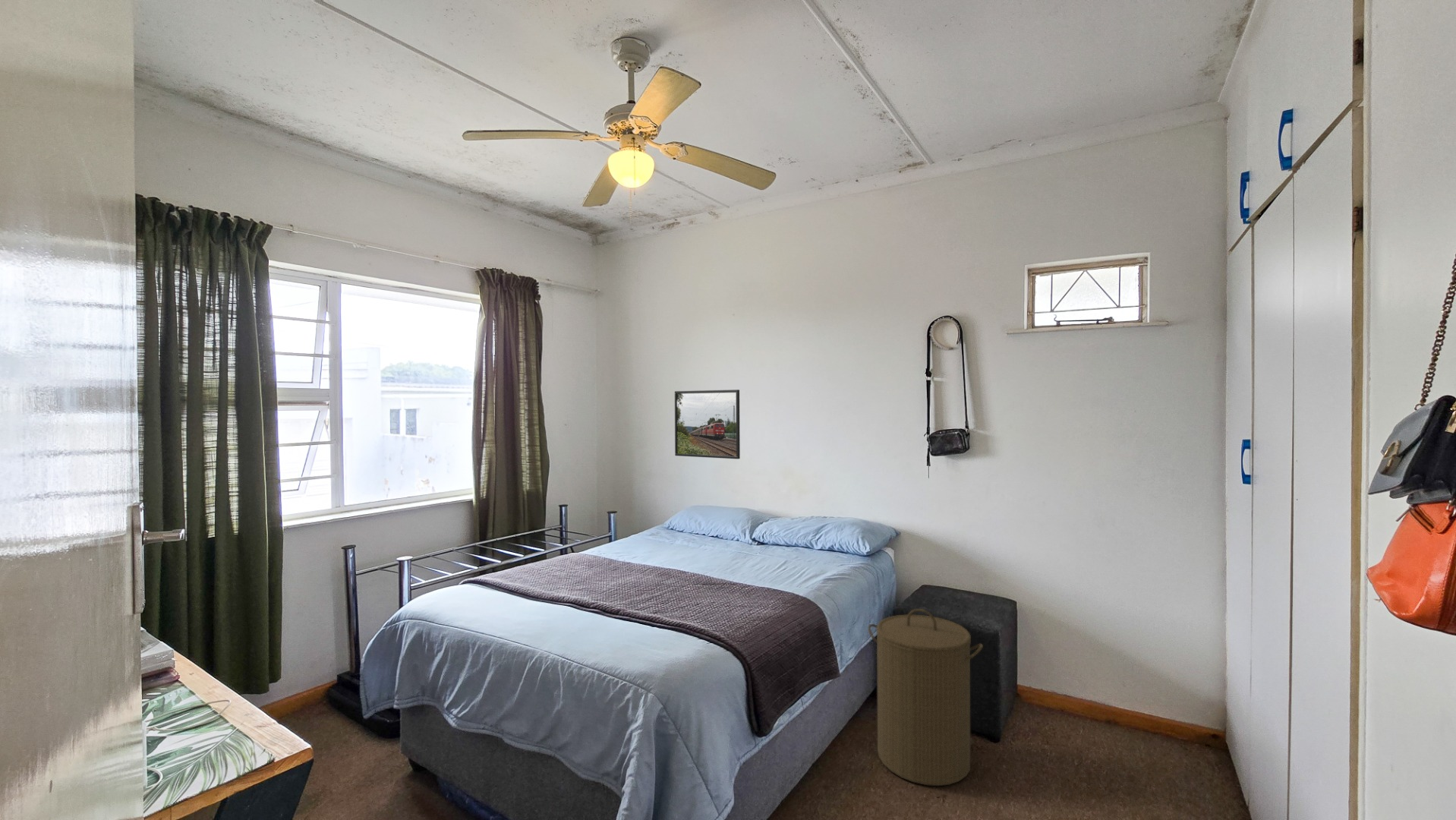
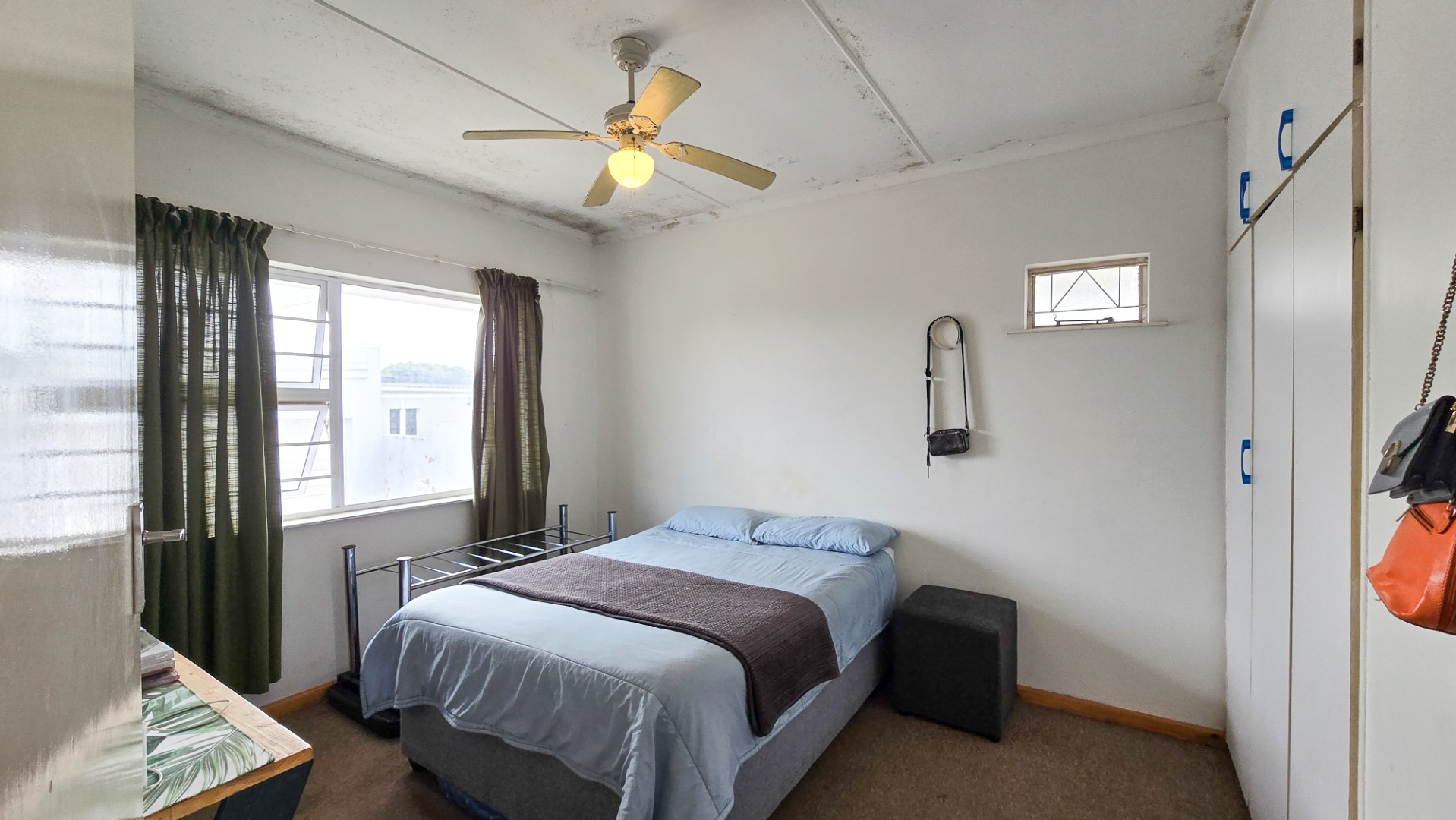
- laundry hamper (922, 684)
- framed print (706, 424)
